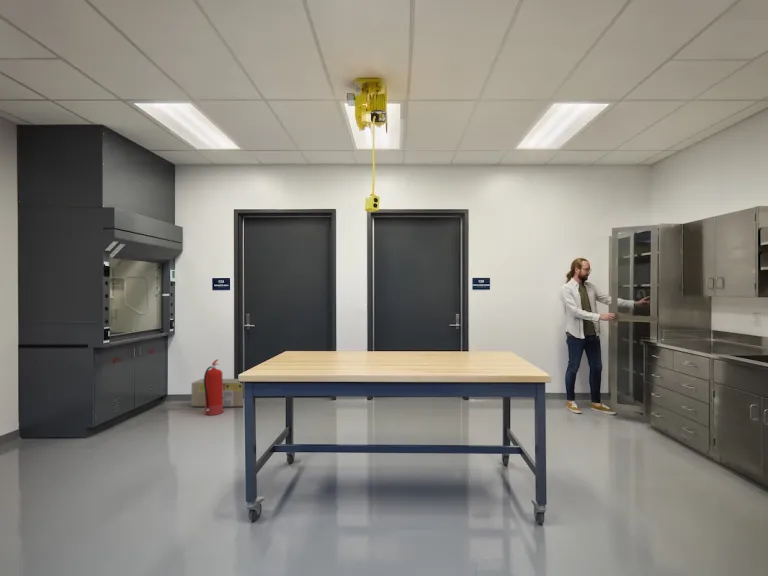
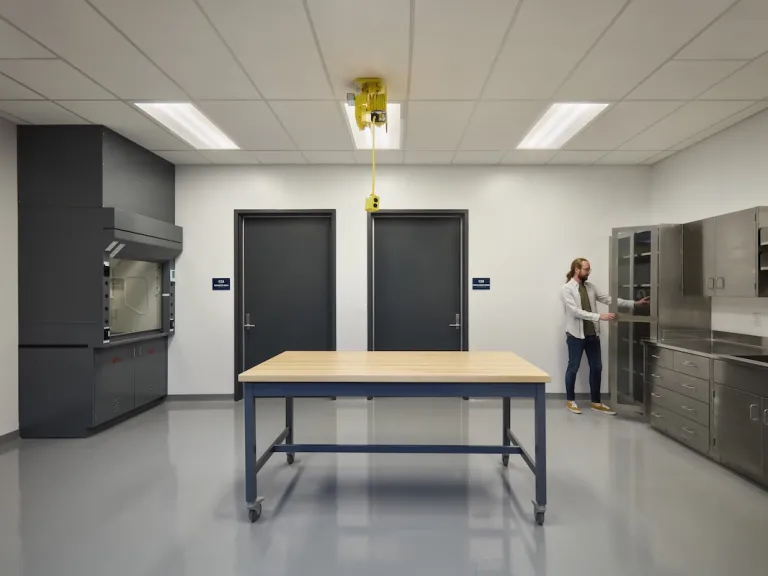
- fire extinguisher (211, 388)
- cardboard box (223, 392)
